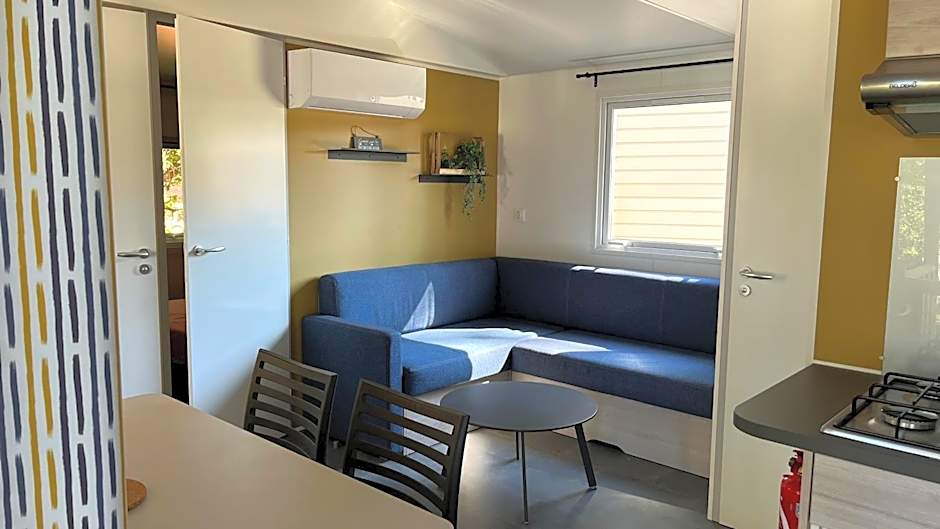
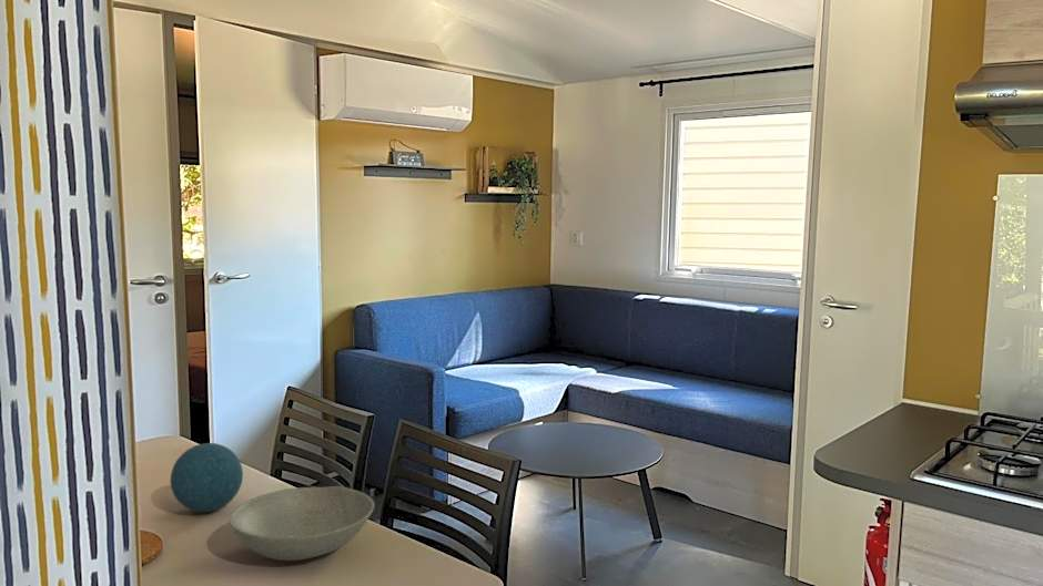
+ decorative orb (206, 476)
+ bowl (304, 527)
